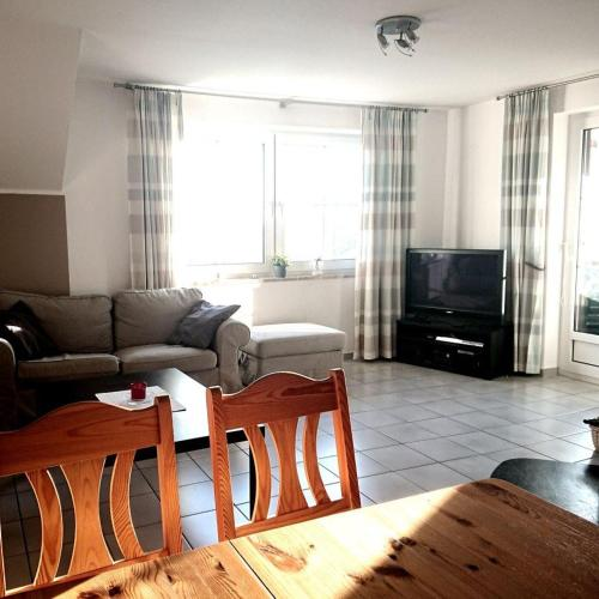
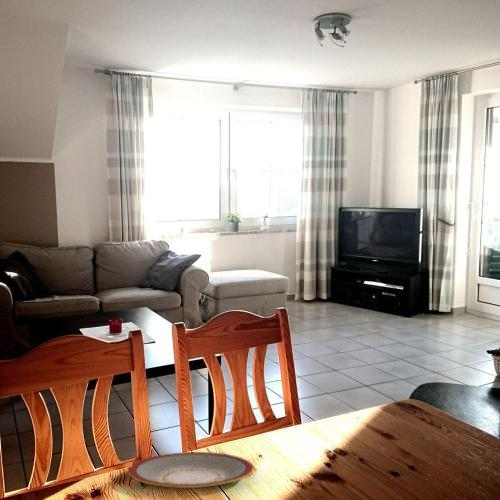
+ plate (191, 473)
